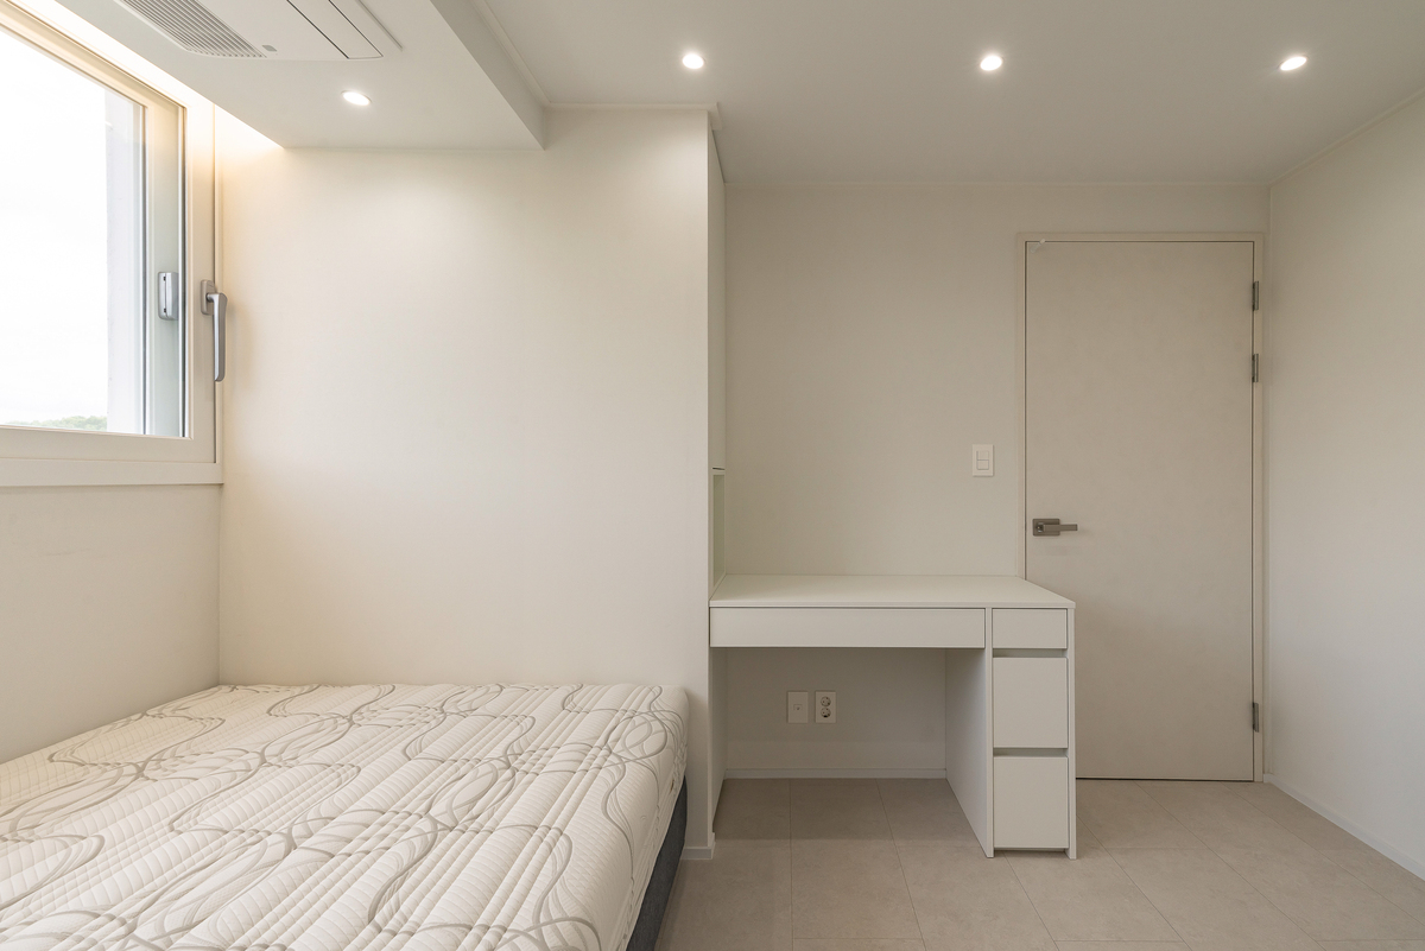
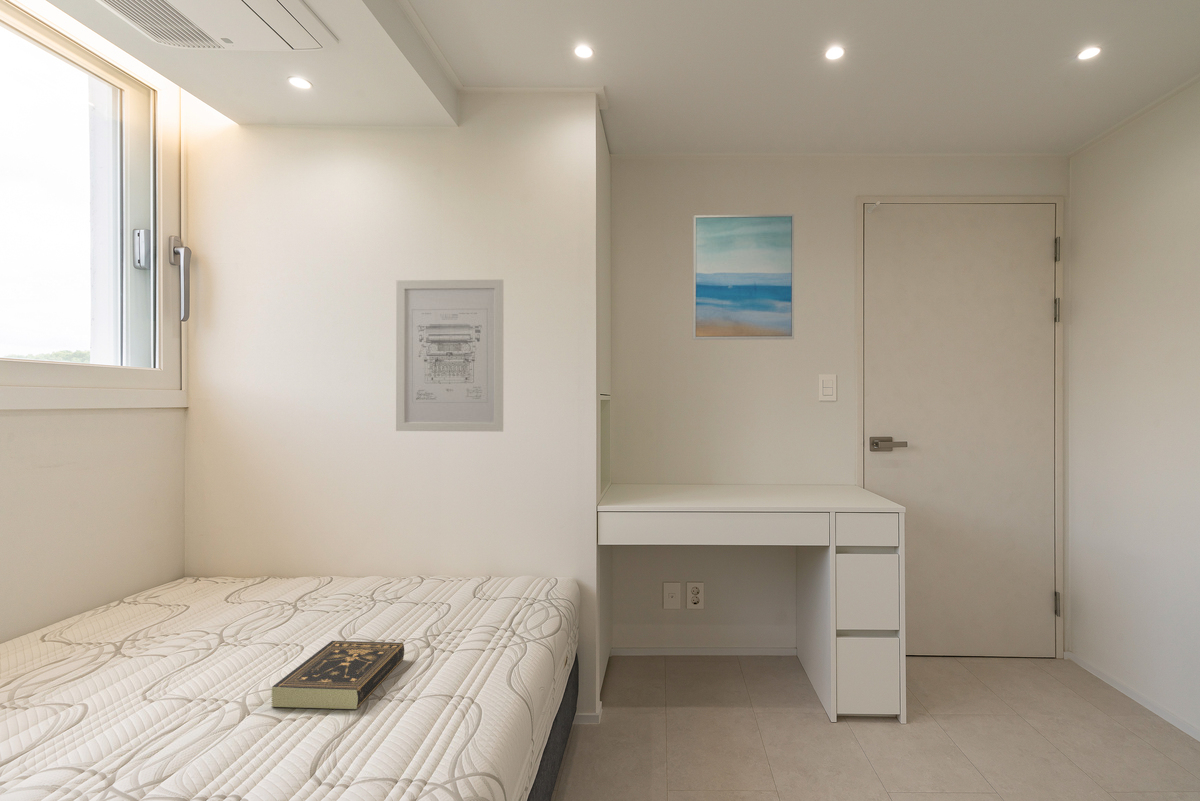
+ wall art (449, 355)
+ wall art (742, 277)
+ book (343, 671)
